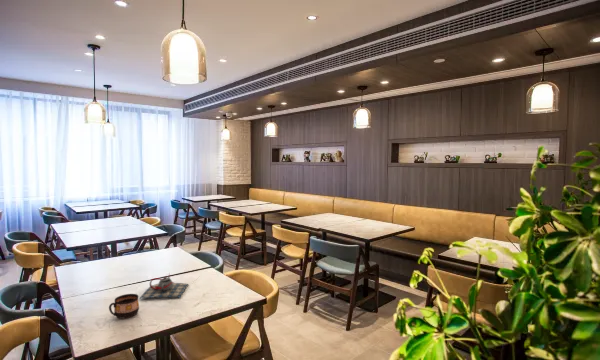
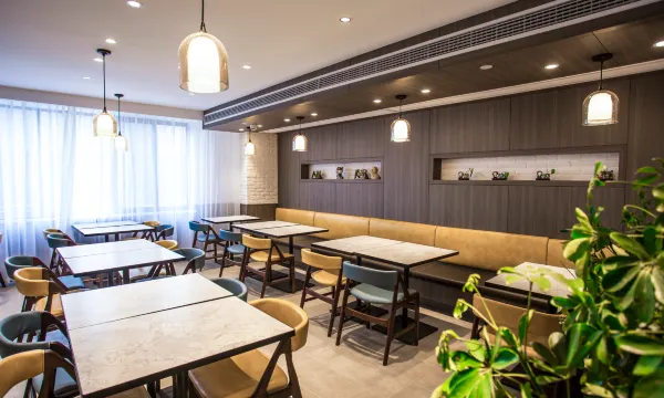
- teapot (165, 284)
- cup (125, 306)
